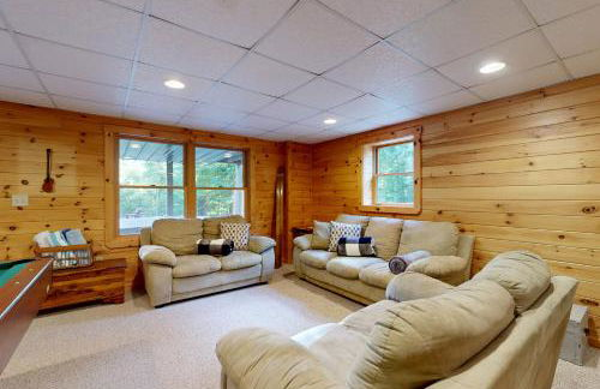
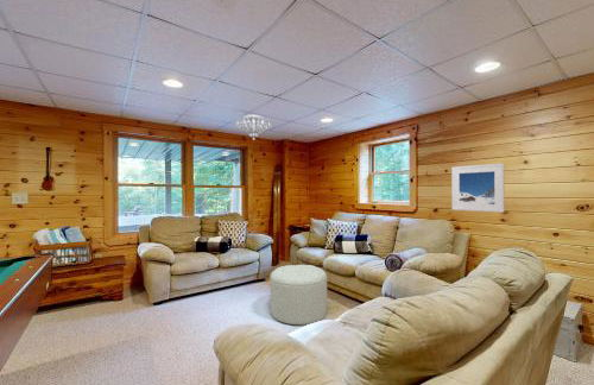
+ ottoman (298, 290)
+ chandelier (253, 128)
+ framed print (475, 188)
